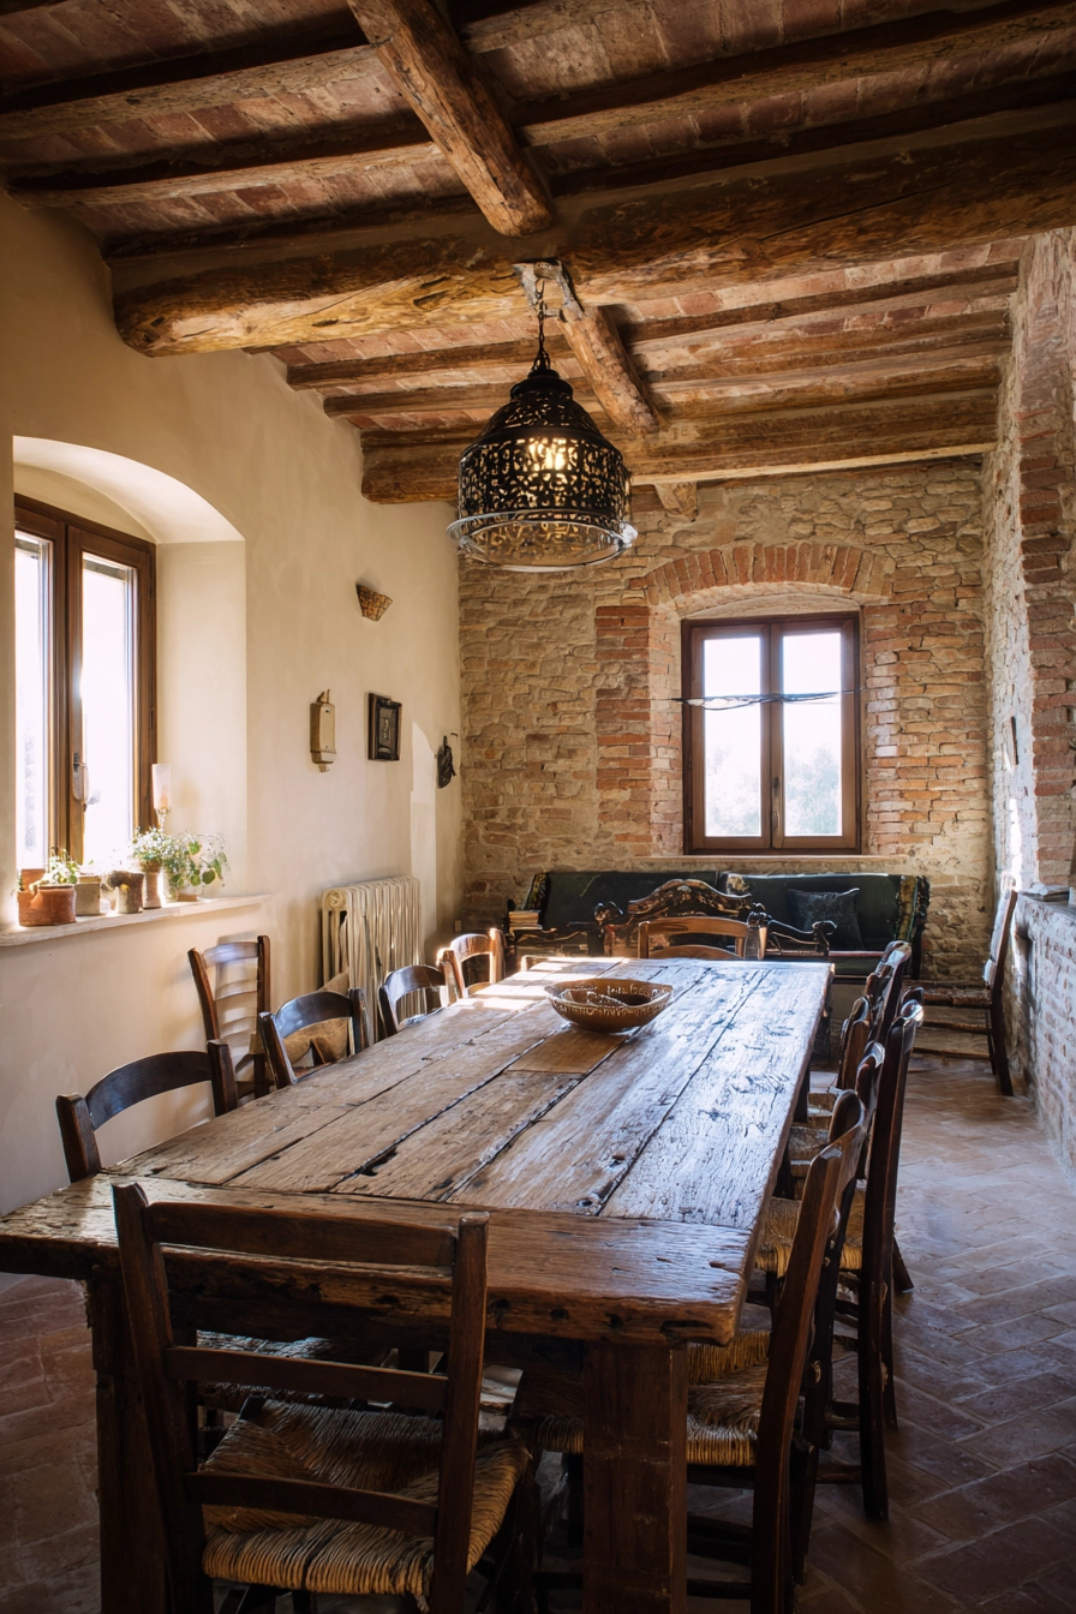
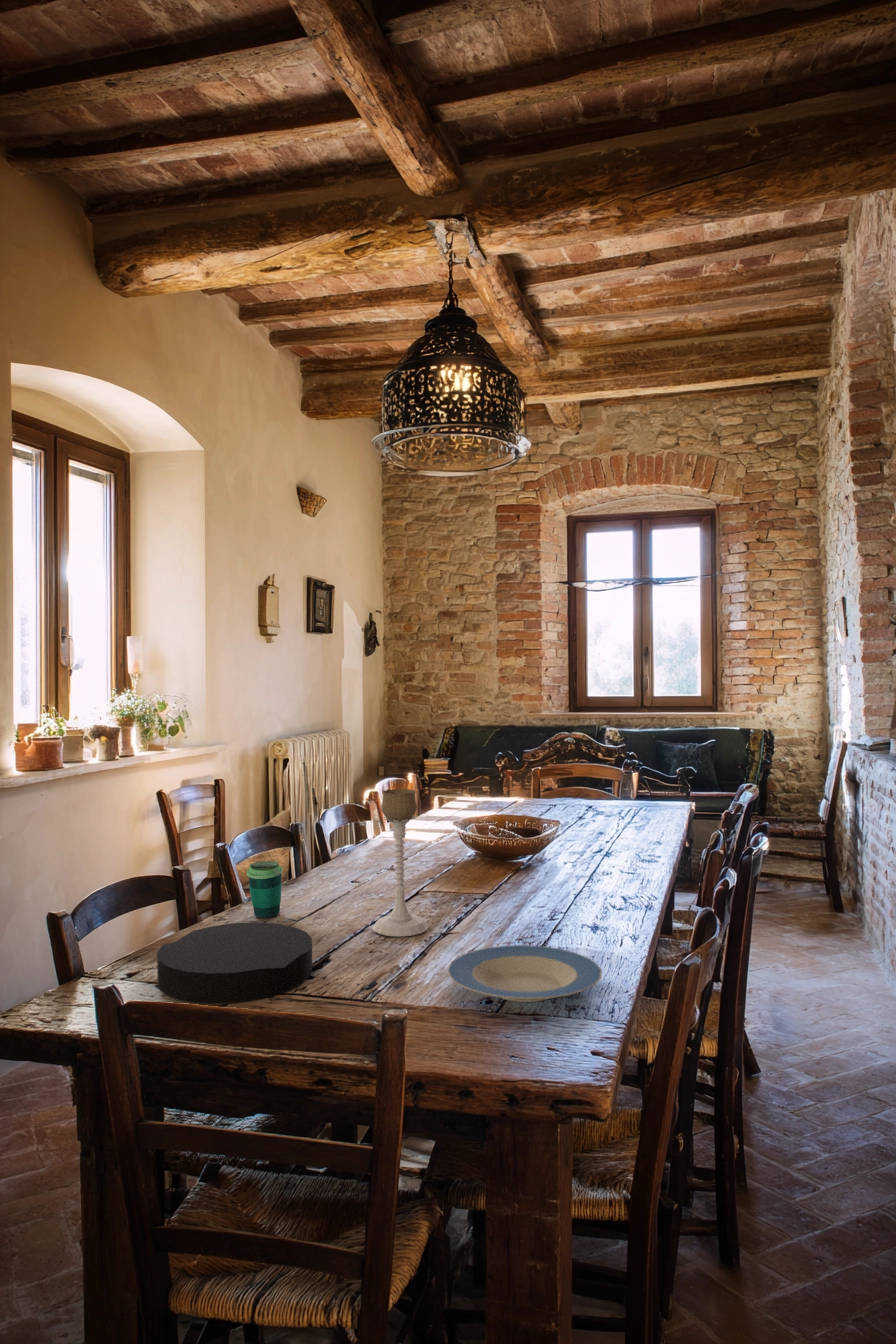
+ cup (265, 889)
+ plate (236, 959)
+ plate (524, 978)
+ candle holder (399, 859)
